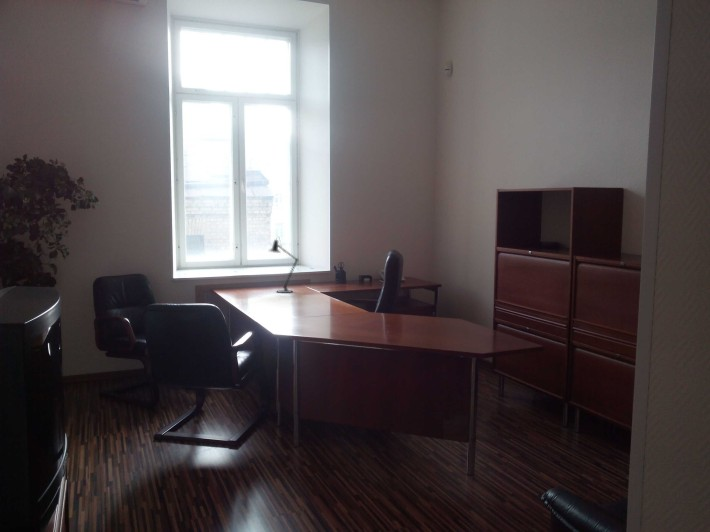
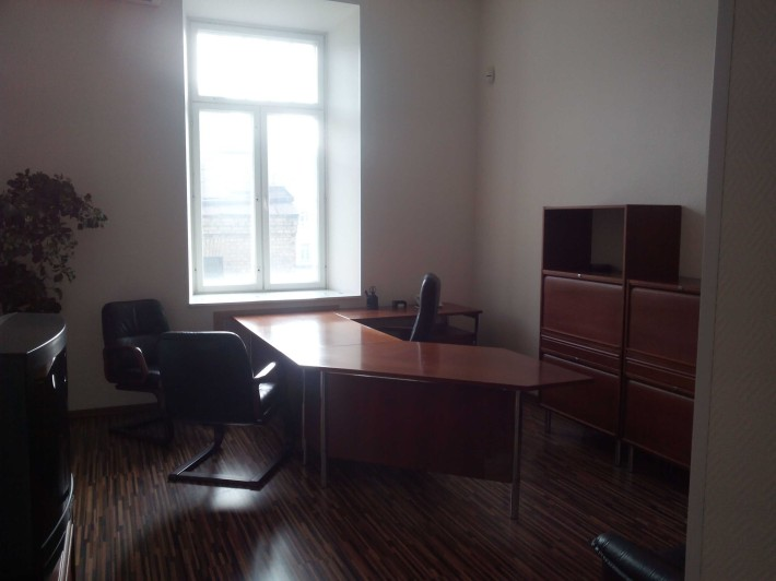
- desk lamp (291, 269)
